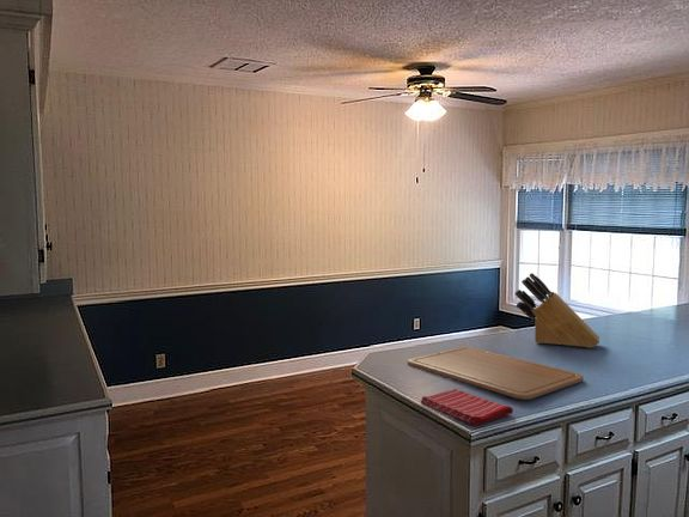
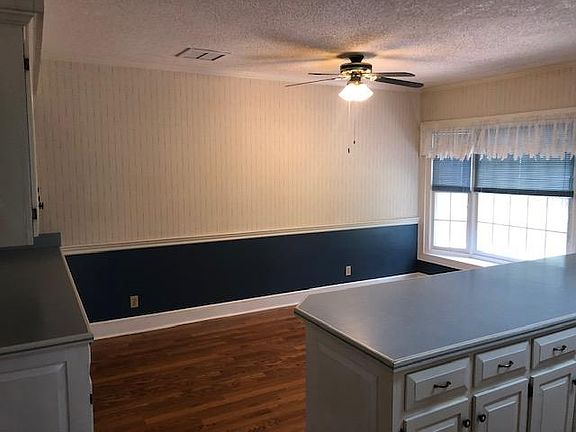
- chopping board (490, 369)
- knife block (556, 308)
- dish towel (465, 405)
